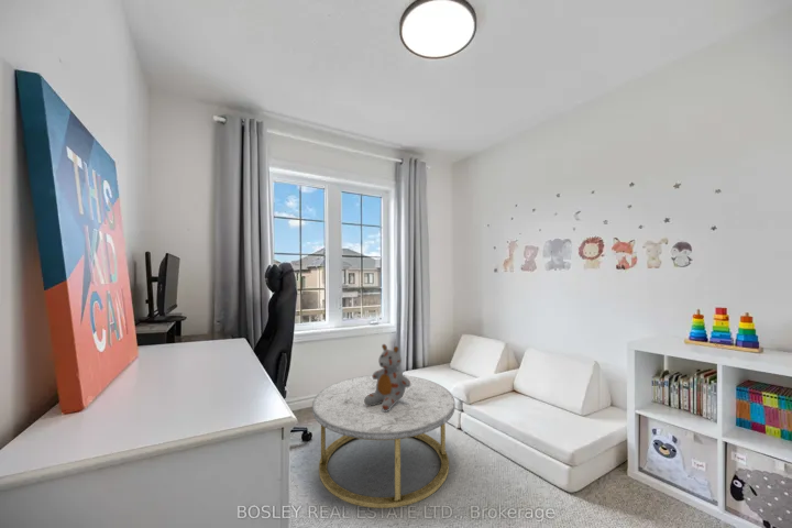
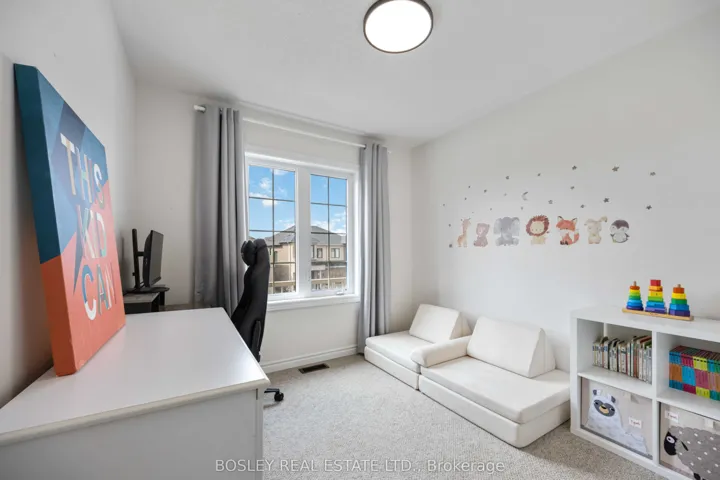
- coffee table (384, 429)
- stuffed bear (385, 374)
